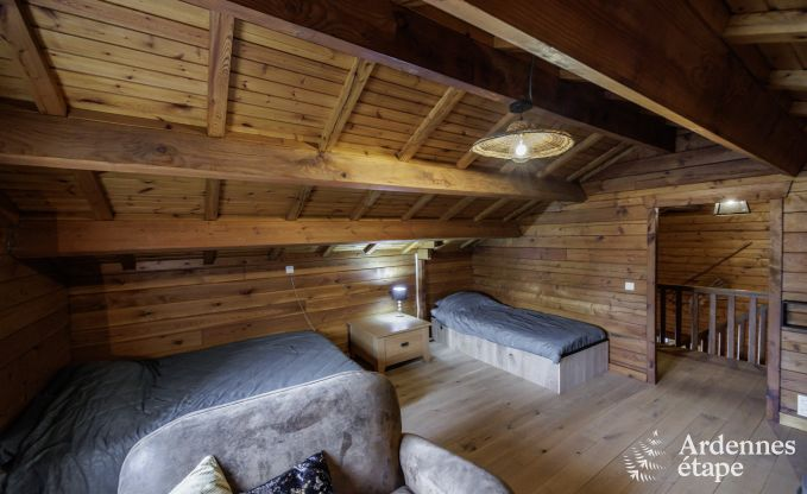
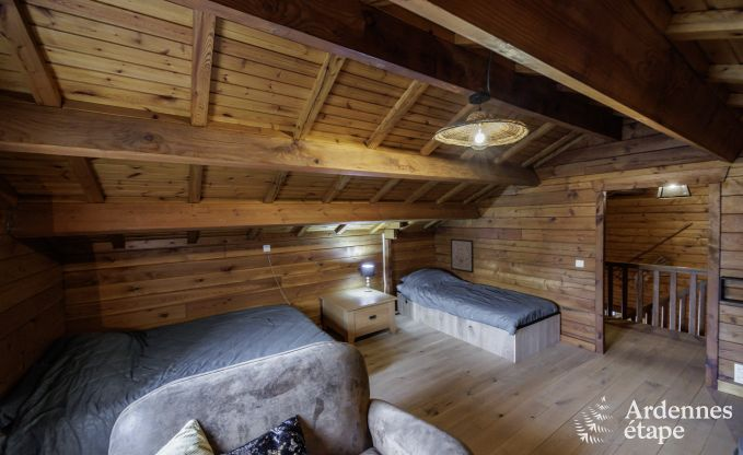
+ wall art (462, 255)
